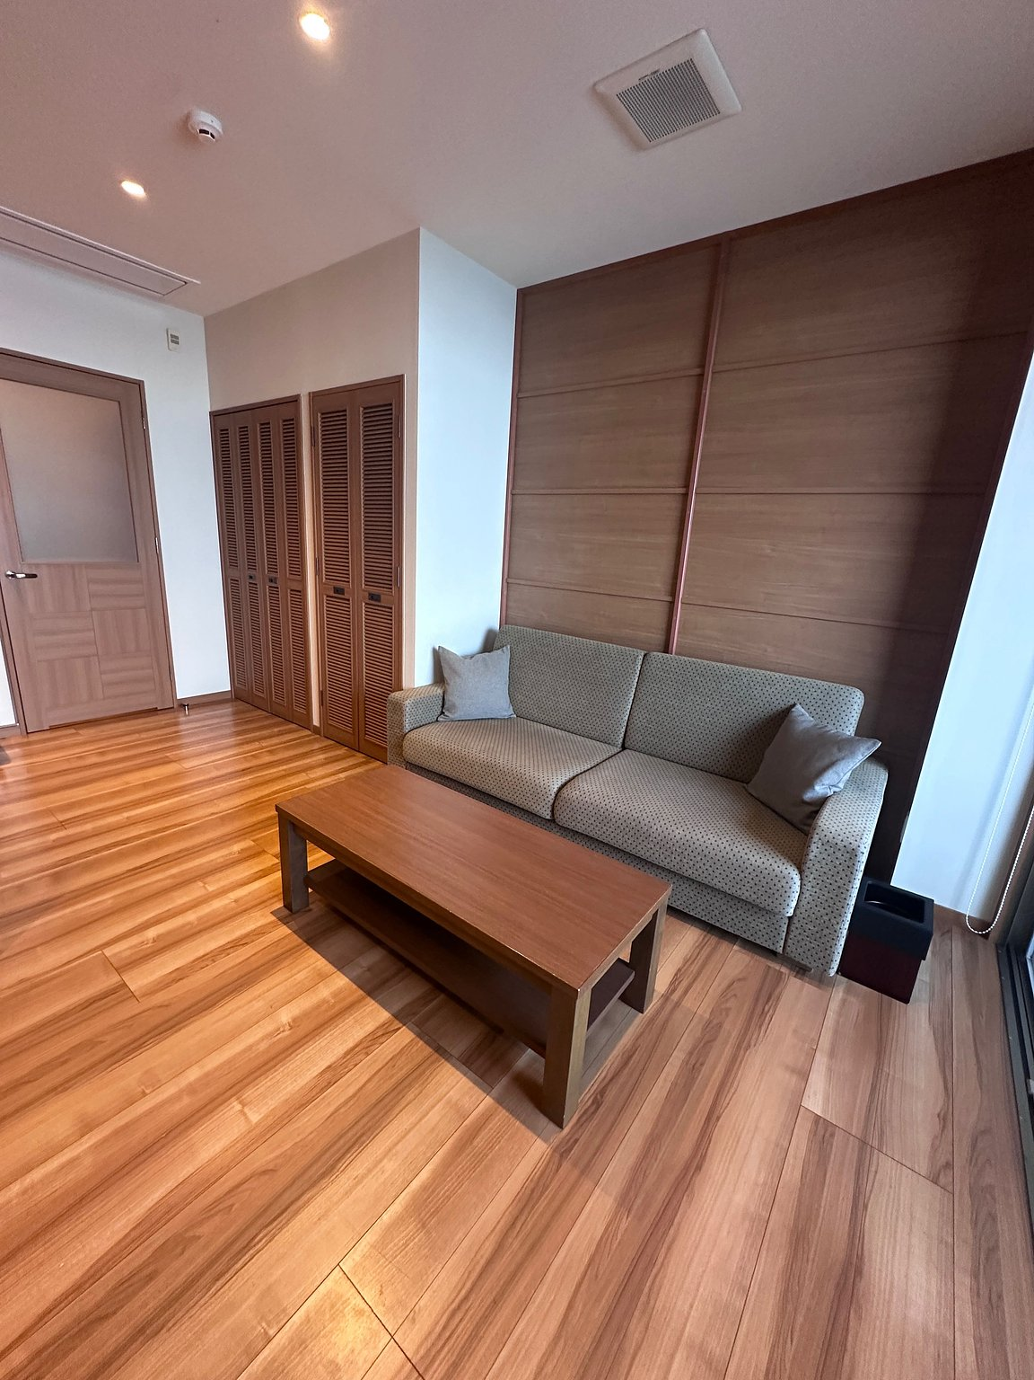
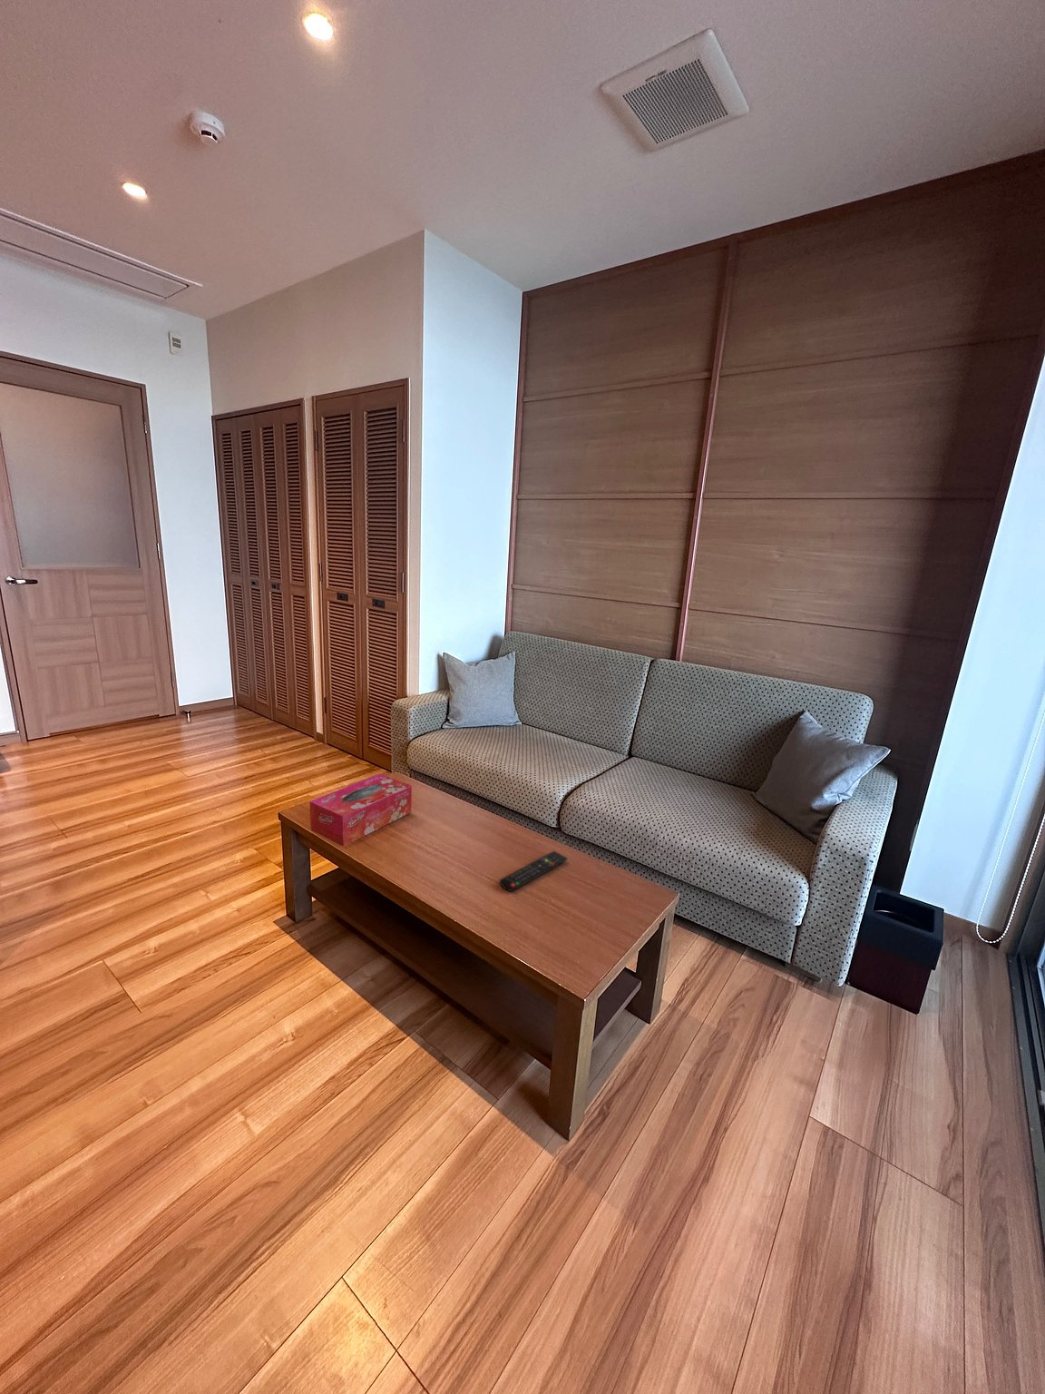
+ tissue box (363, 807)
+ remote control (533, 870)
